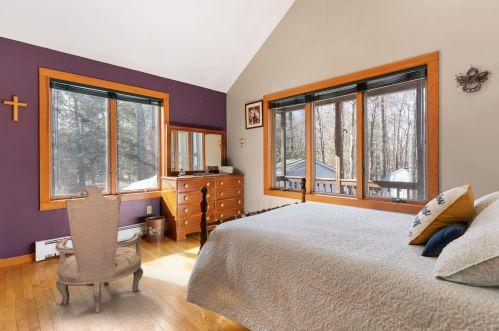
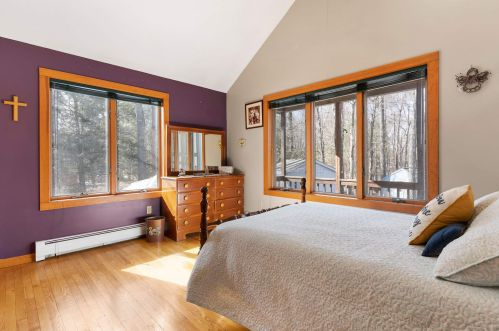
- armchair (99, 242)
